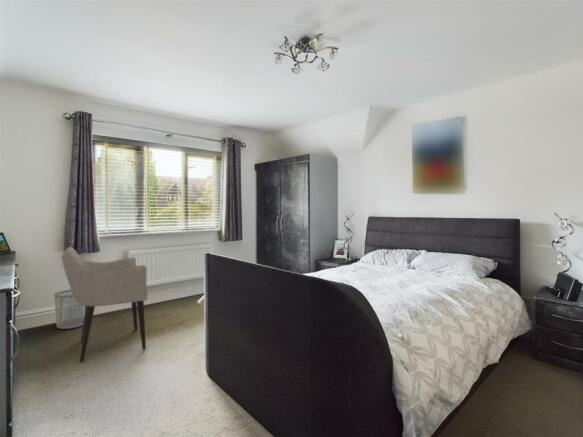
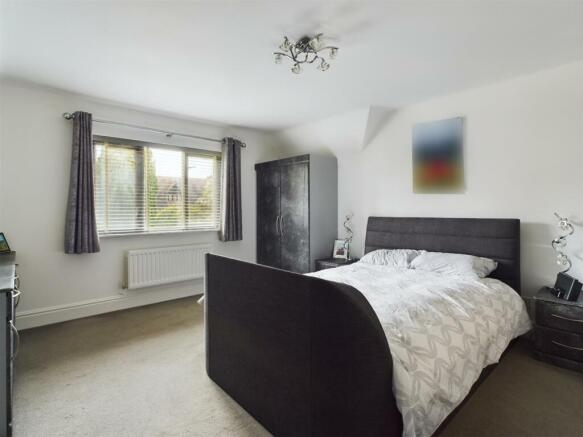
- waste bin (71, 308)
- armchair (104, 296)
